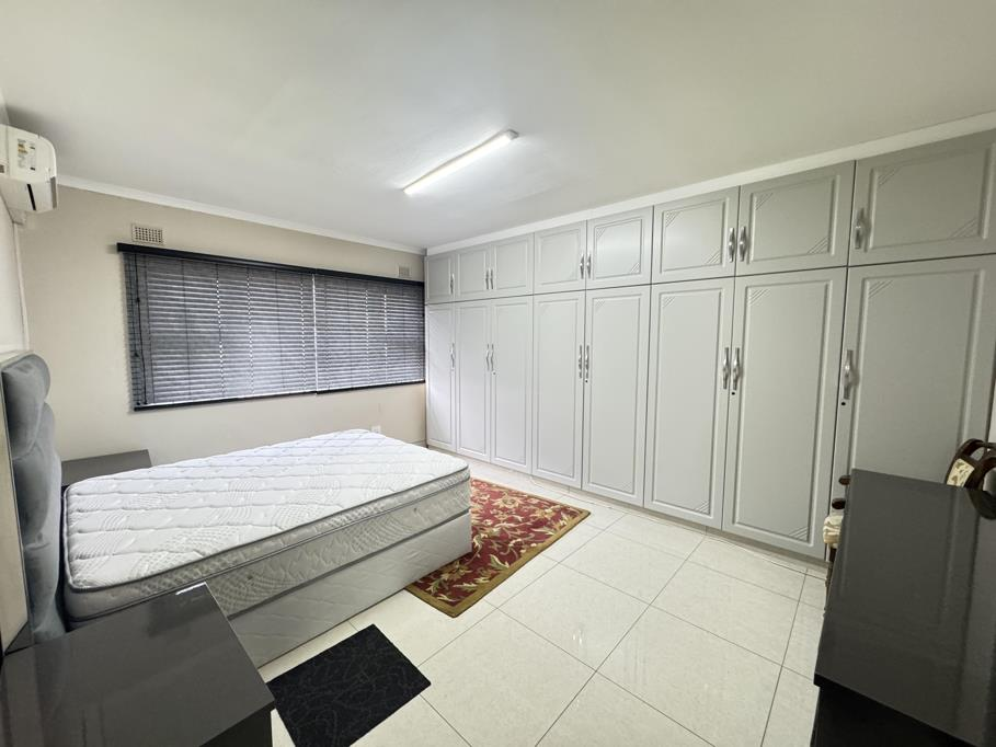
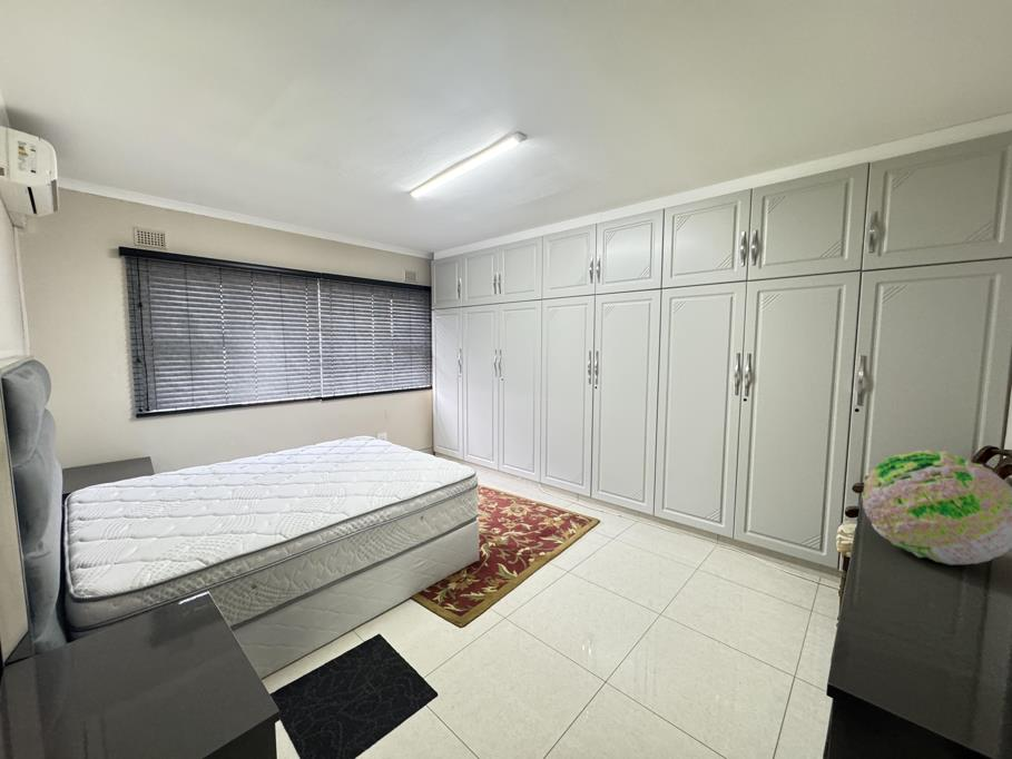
+ decorative ball (934, 504)
